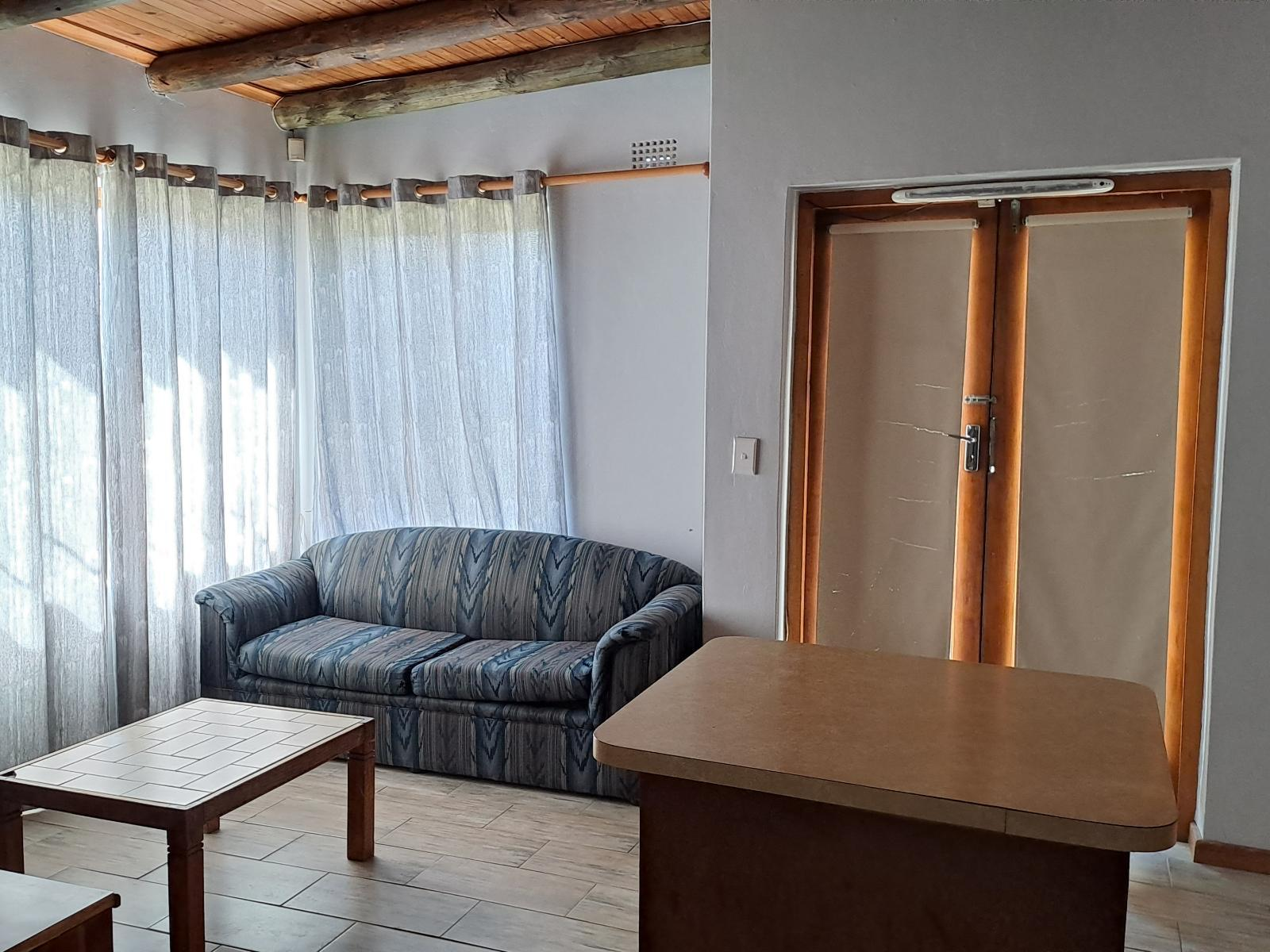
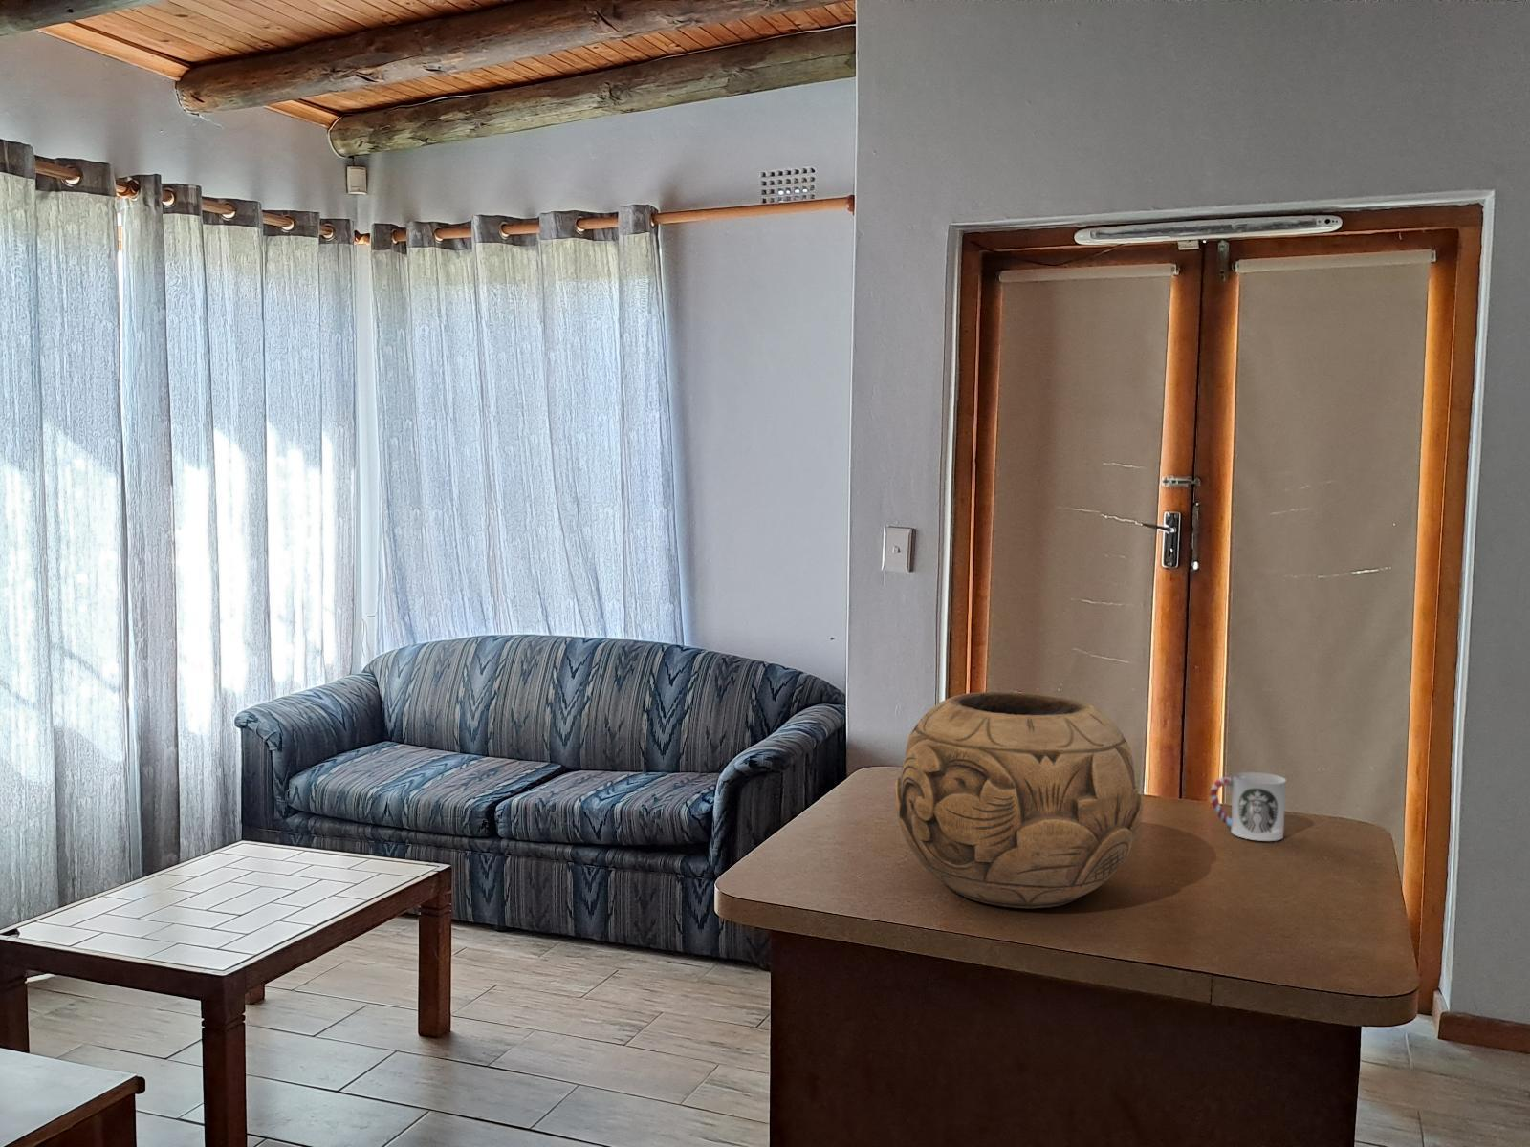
+ cup (1246, 805)
+ decorative bowl (1016, 795)
